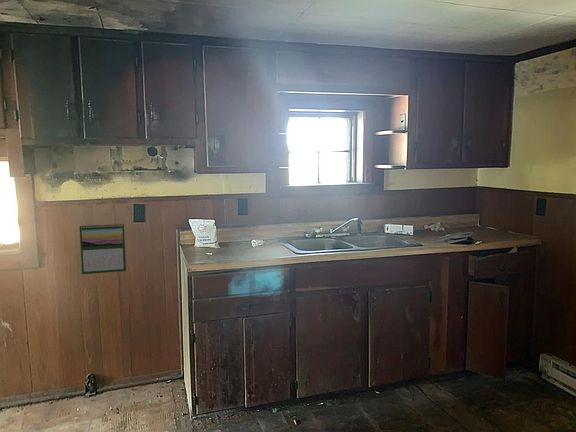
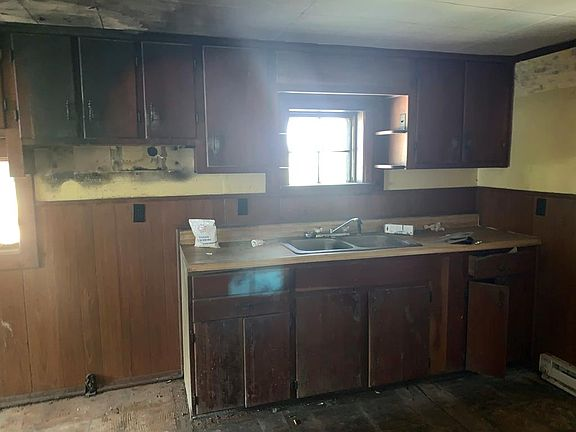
- calendar (103, 247)
